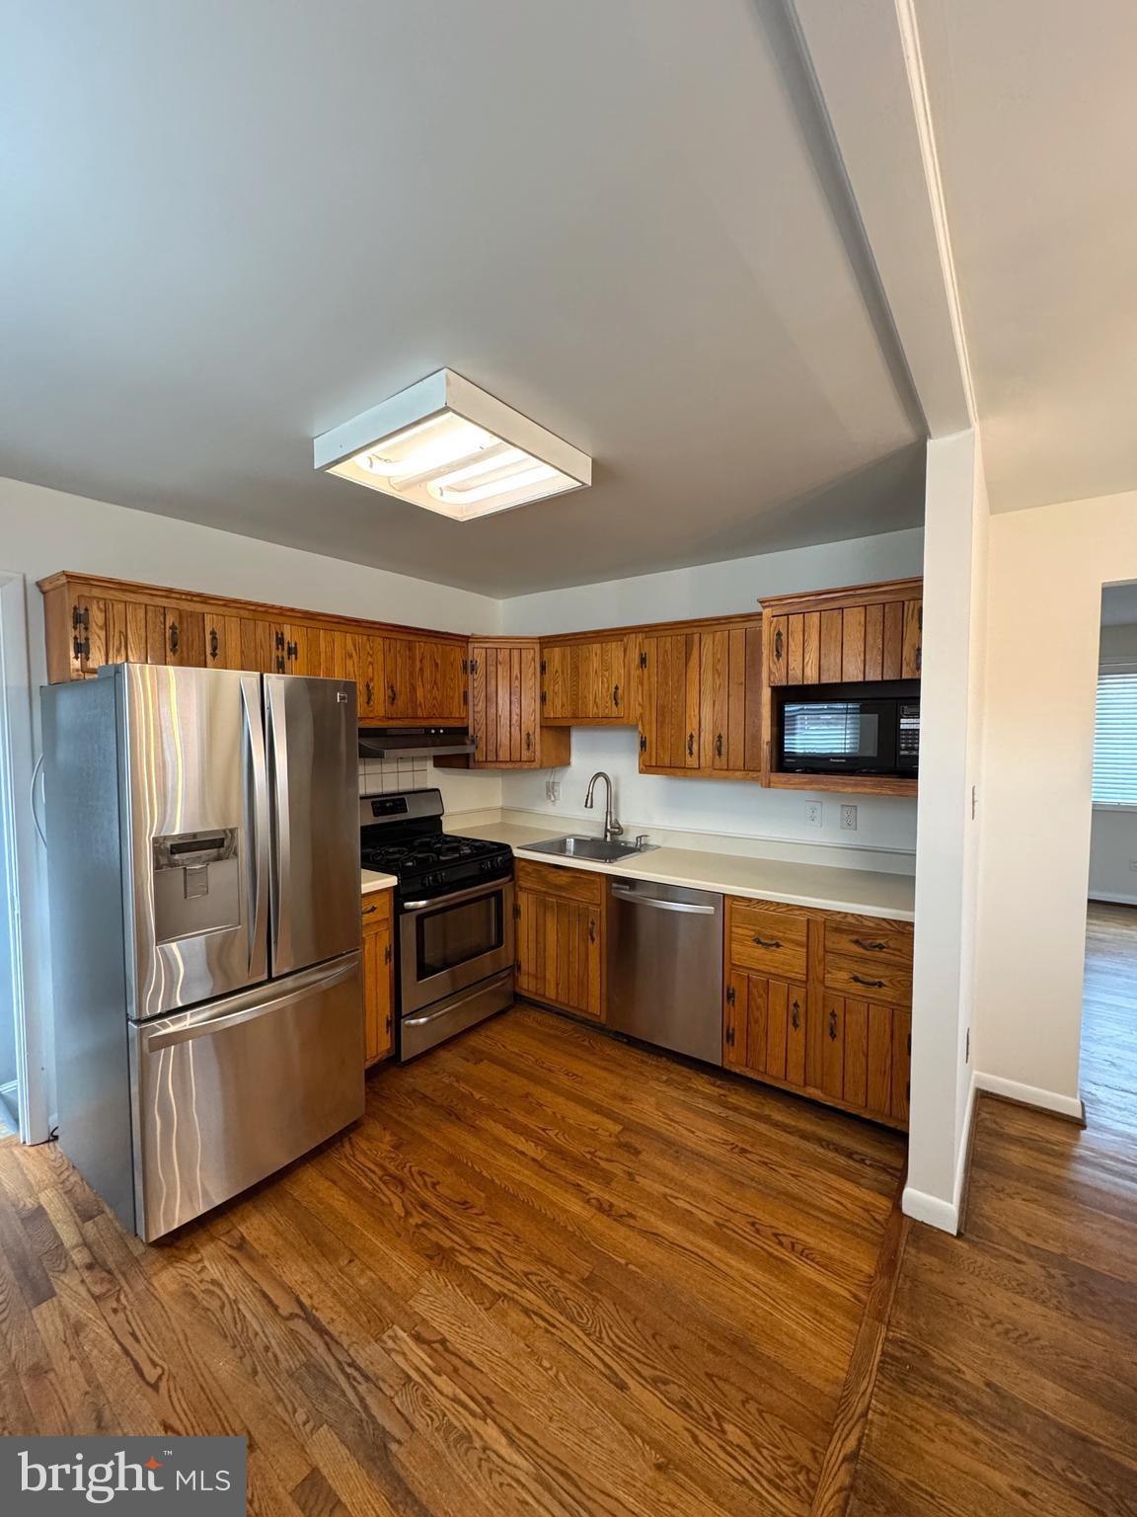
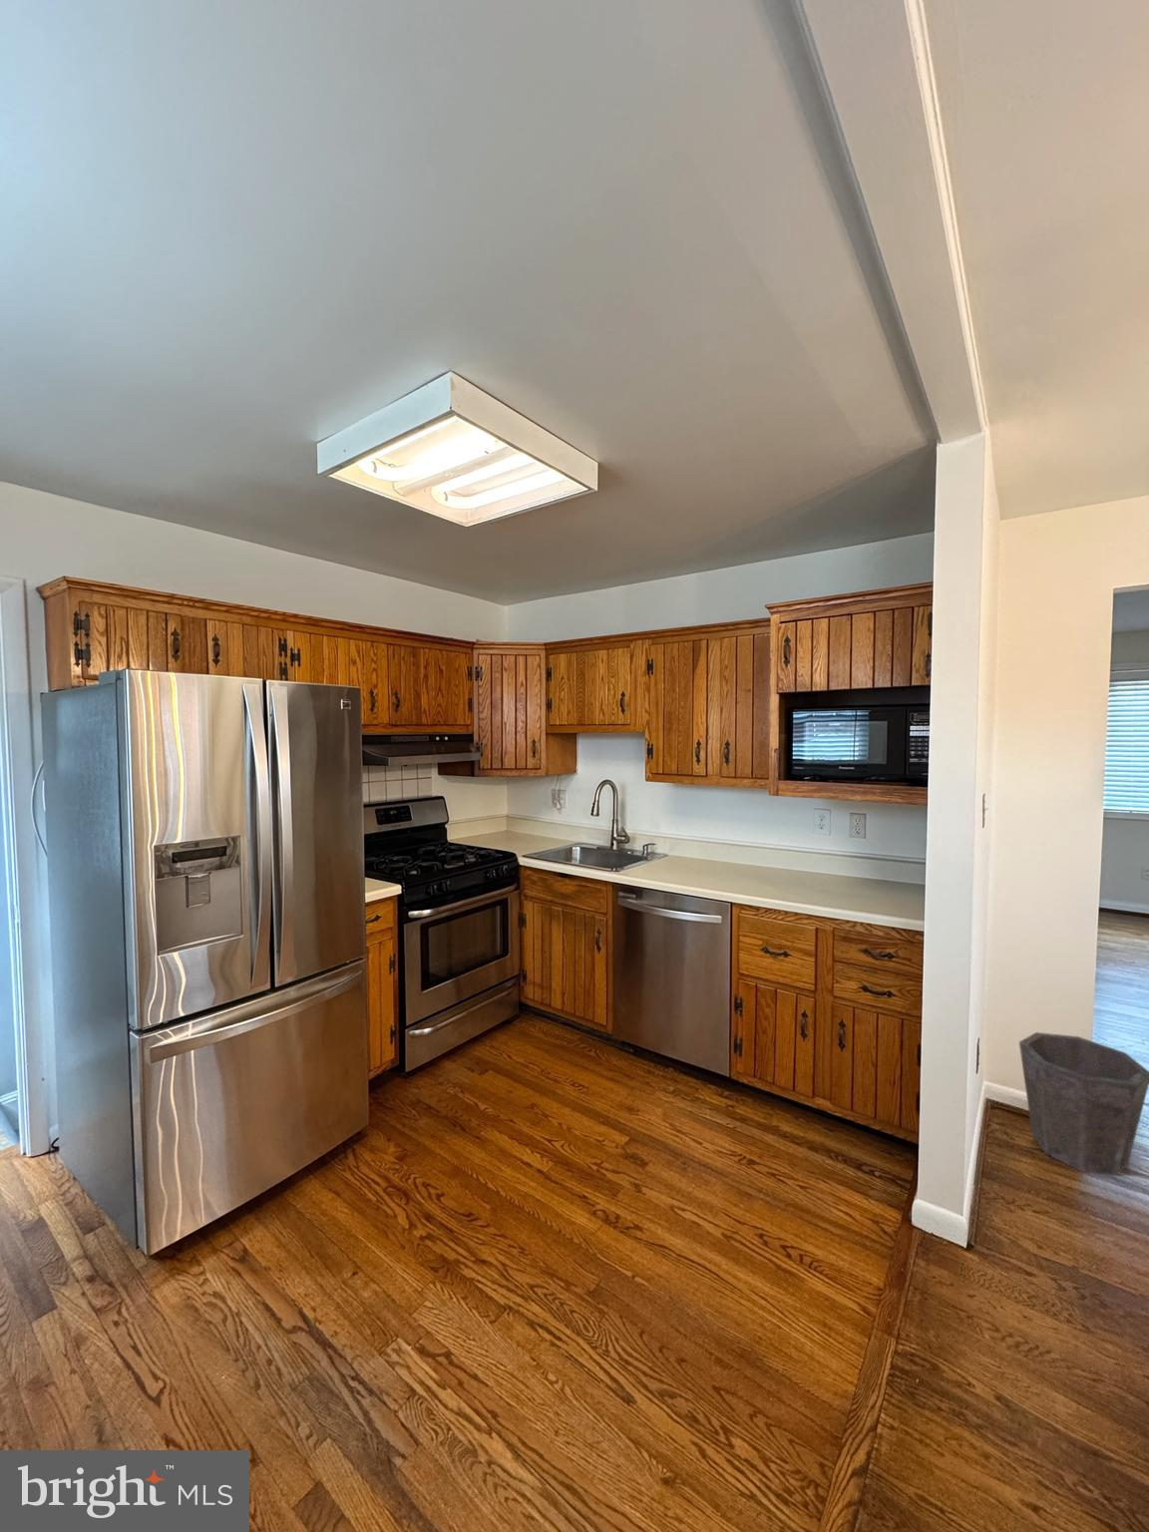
+ waste bin (1080, 1103)
